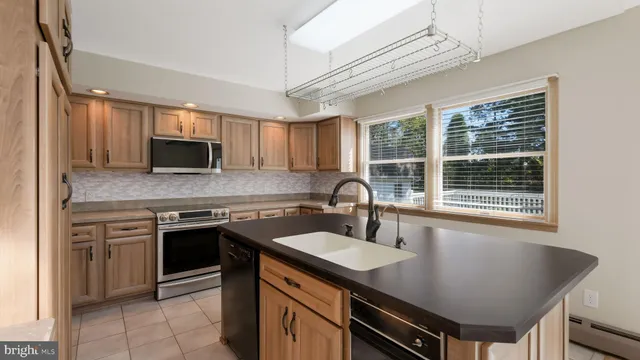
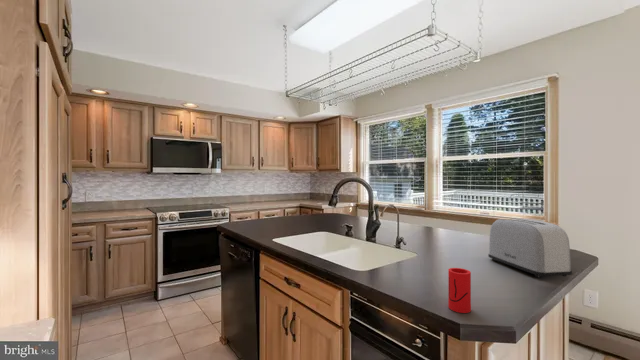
+ toaster (524, 243)
+ cup (459, 289)
